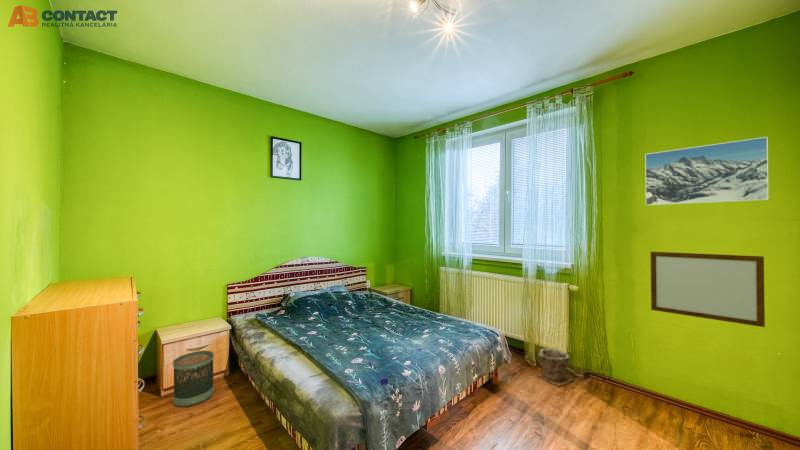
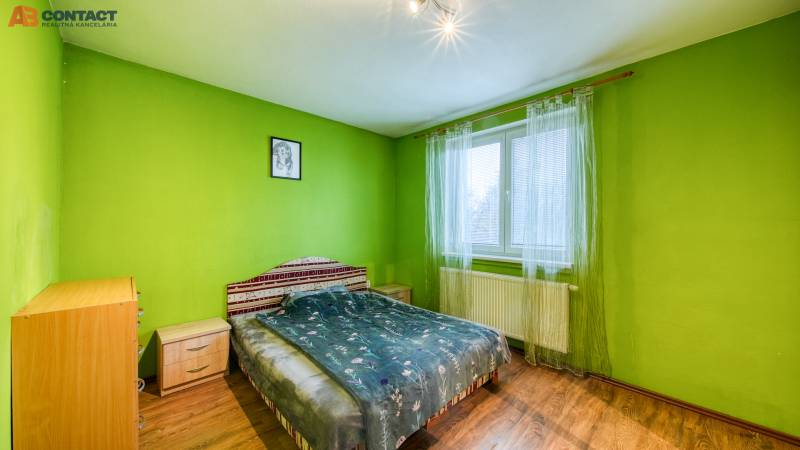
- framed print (700, 174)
- wastebasket (194, 377)
- writing board (702, 285)
- plant pot (554, 365)
